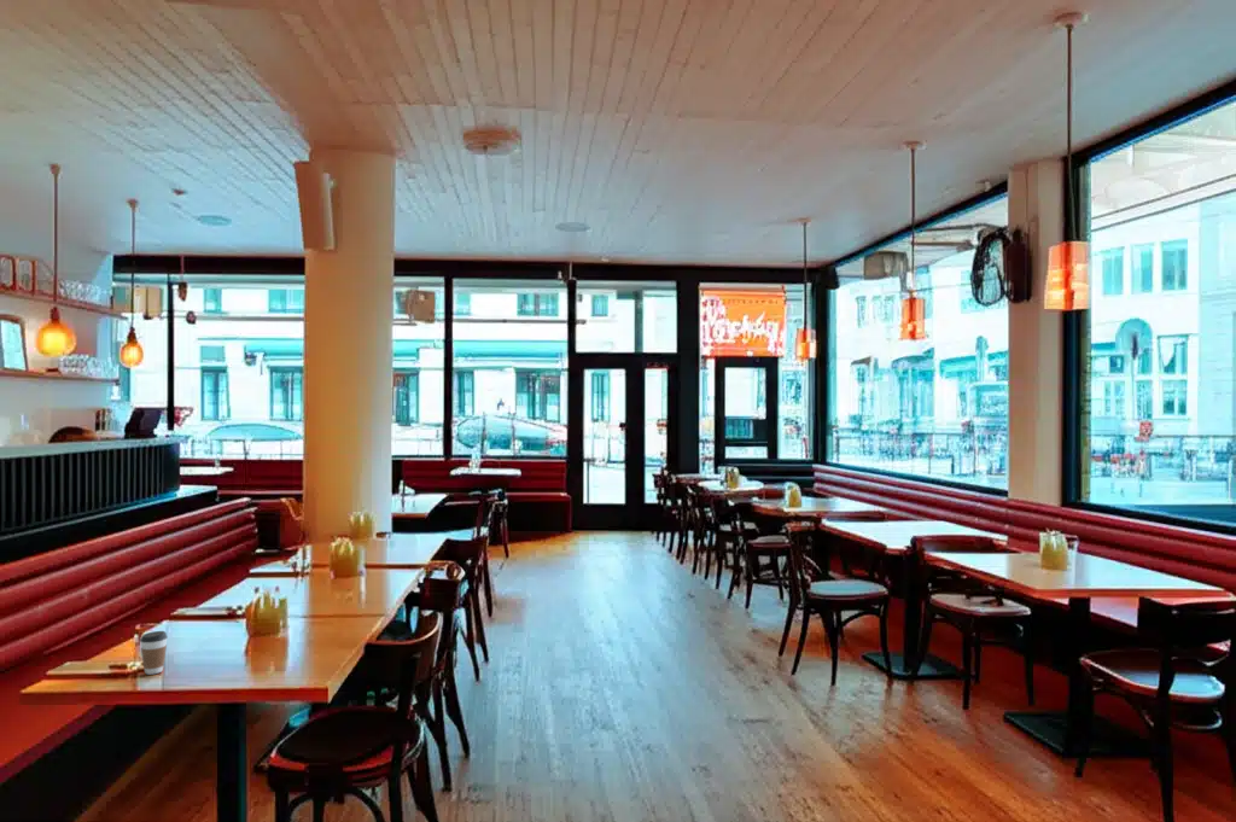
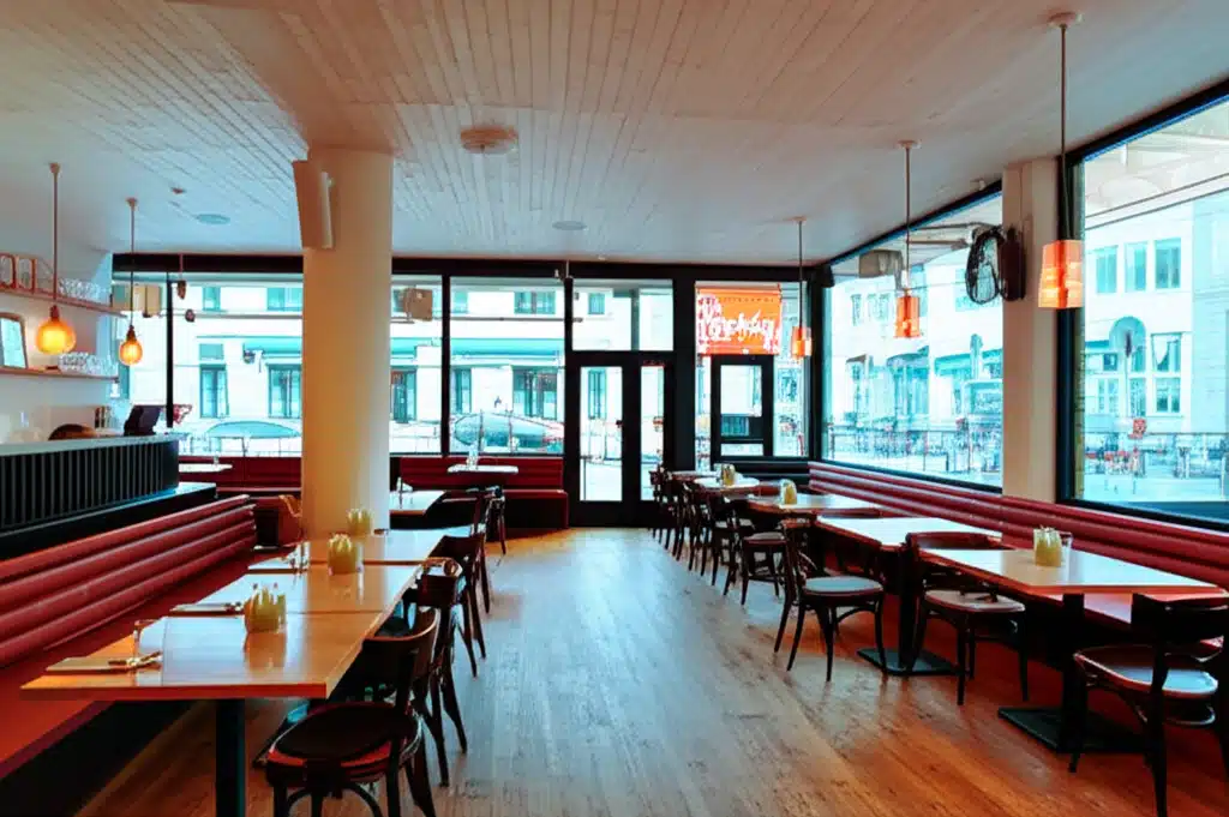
- coffee cup (153, 652)
